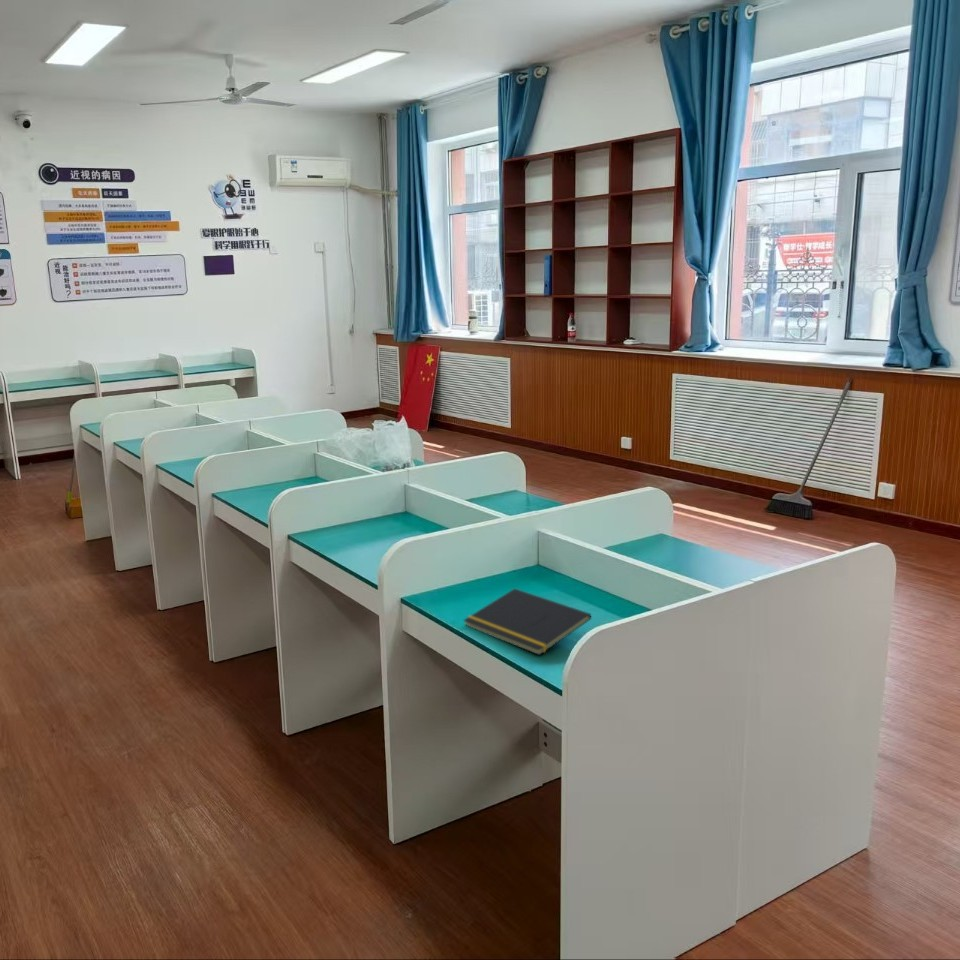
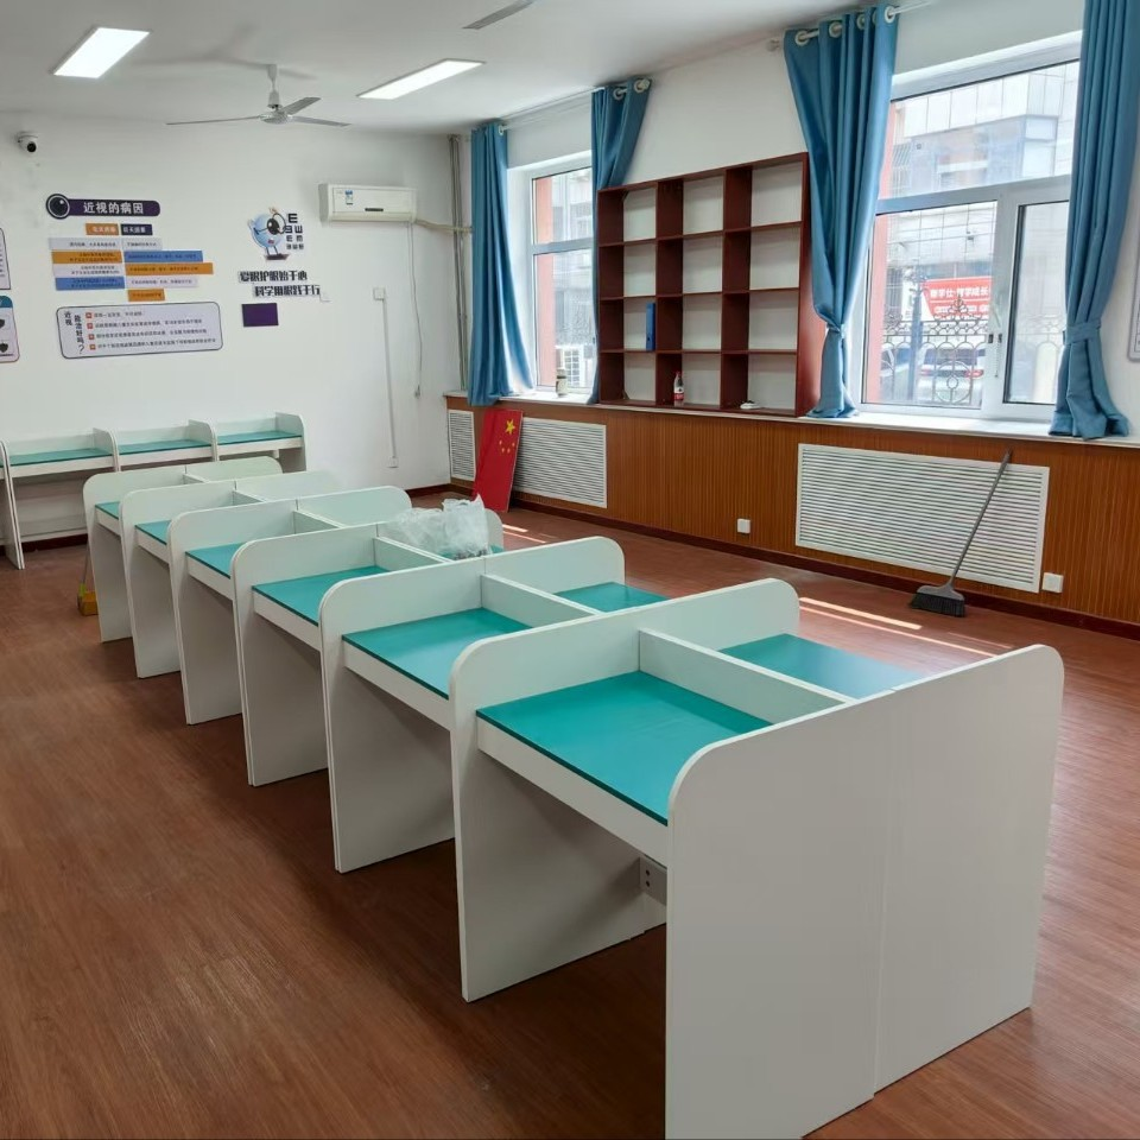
- notepad (526, 619)
